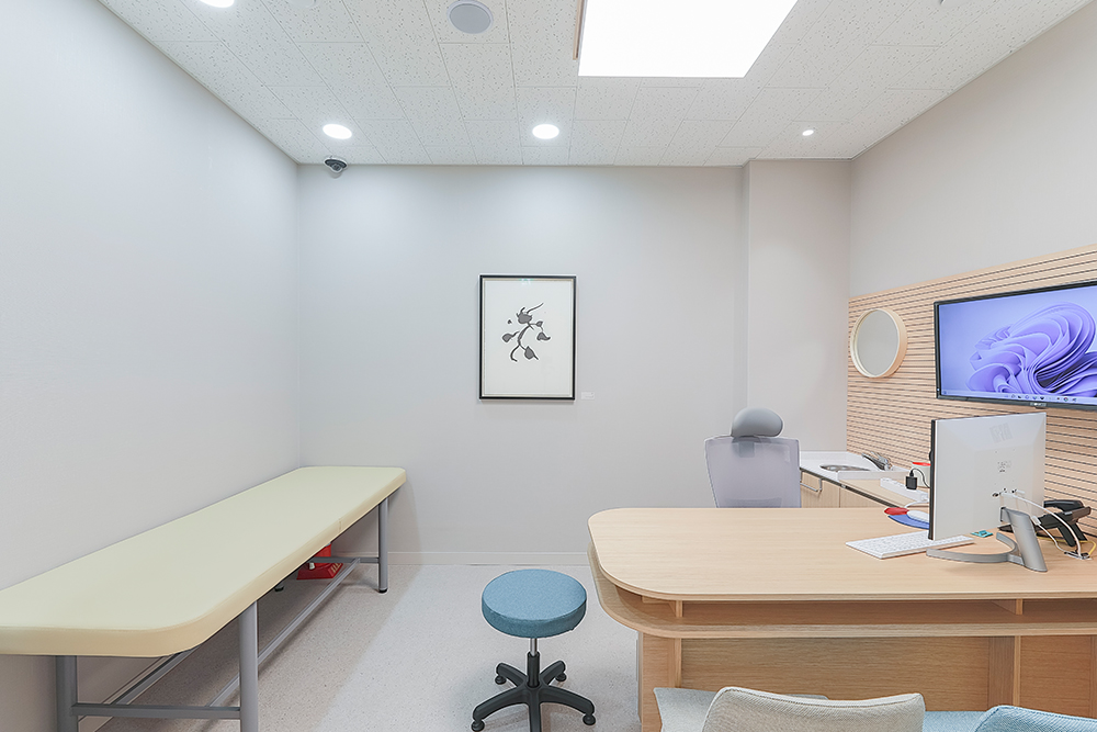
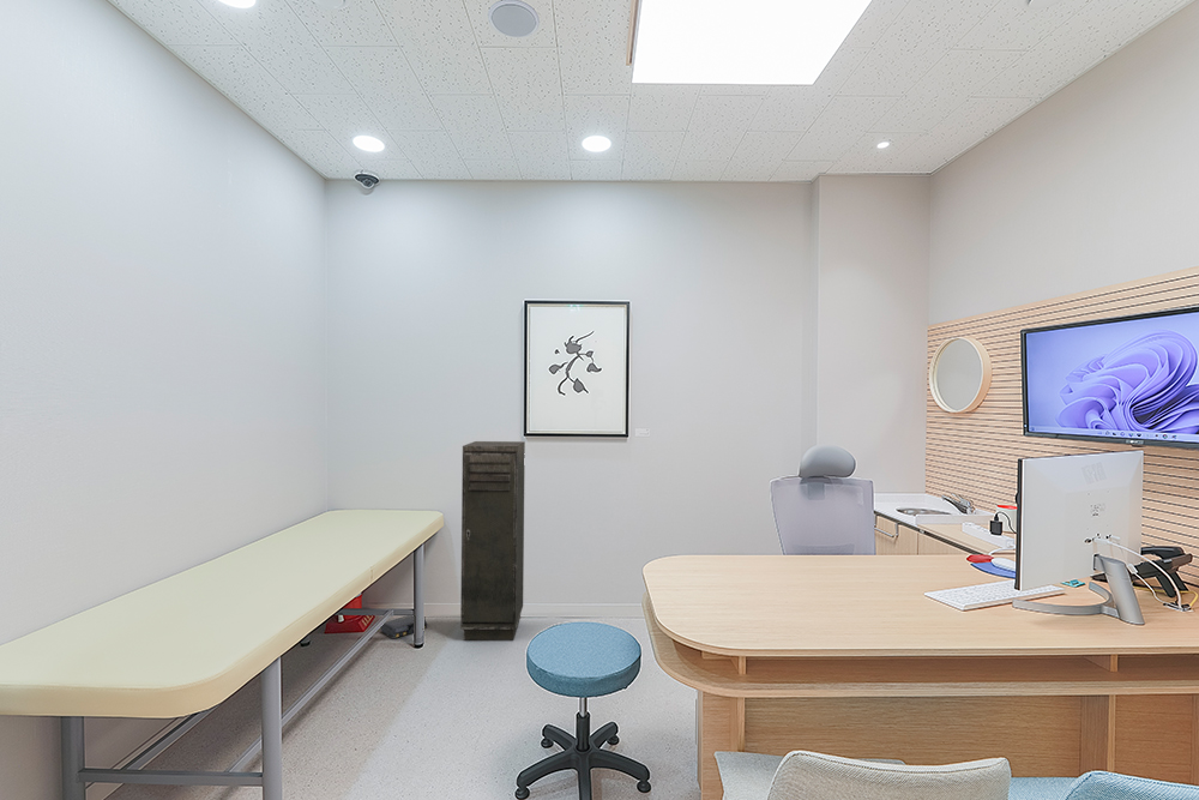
+ storage cabinet (494, 536)
+ bag (403, 625)
